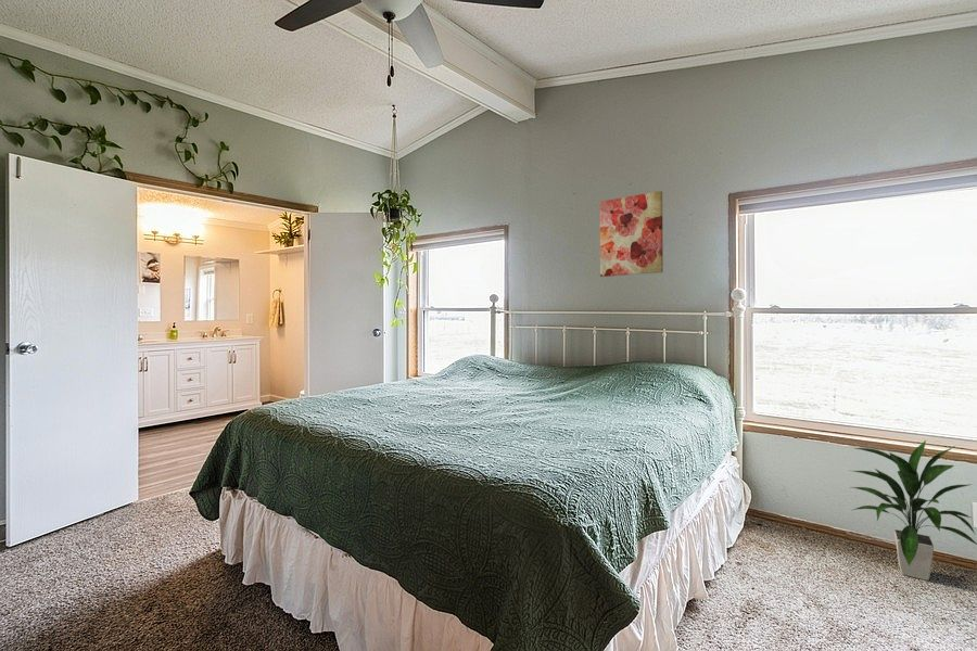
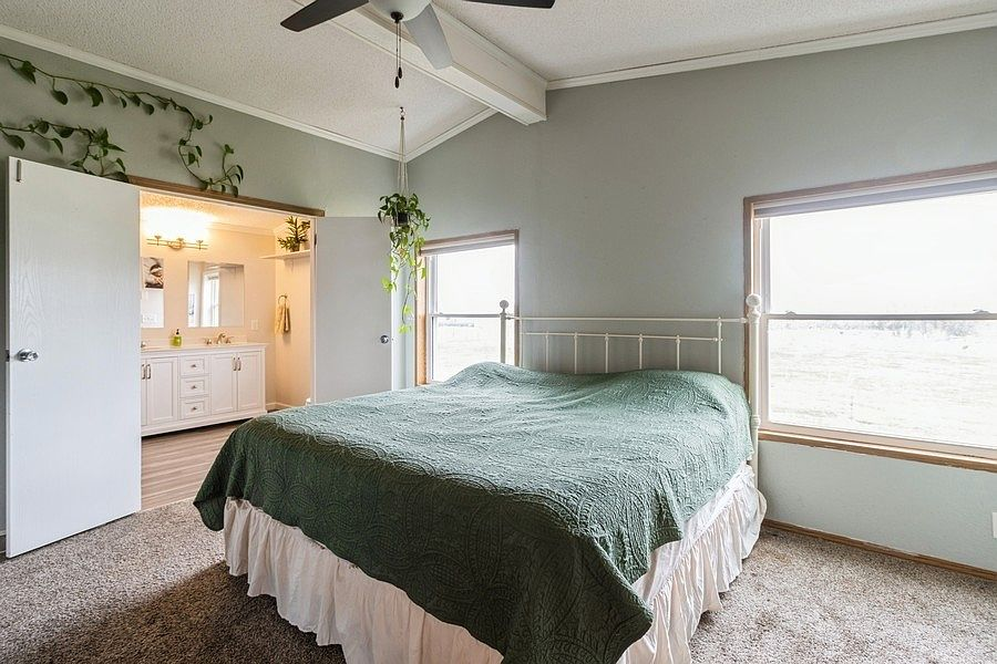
- wall art (630, 235)
- indoor plant (910, 507)
